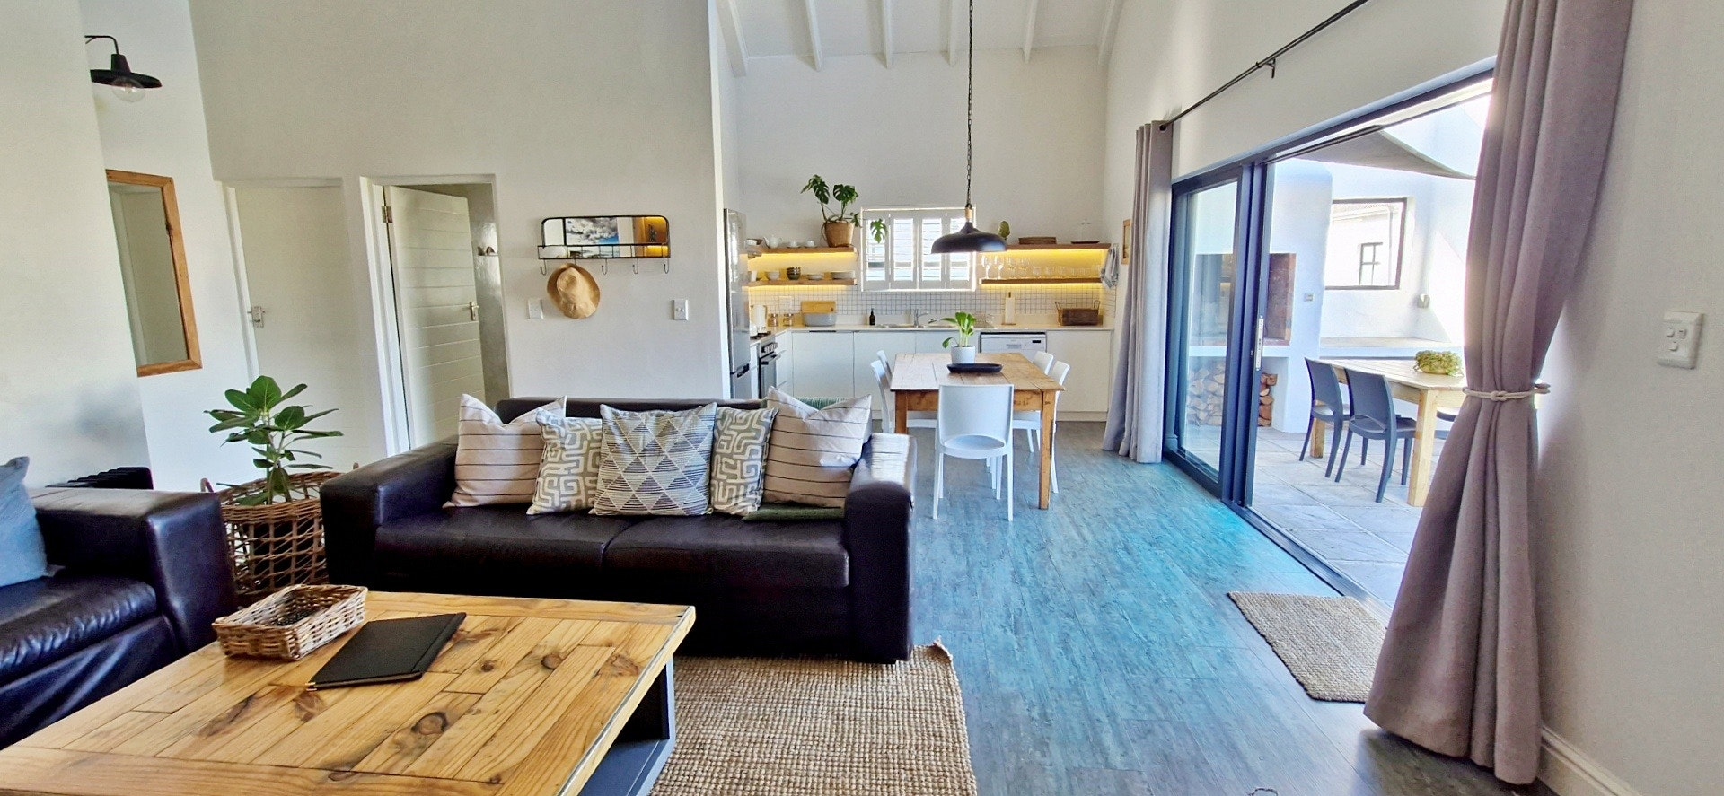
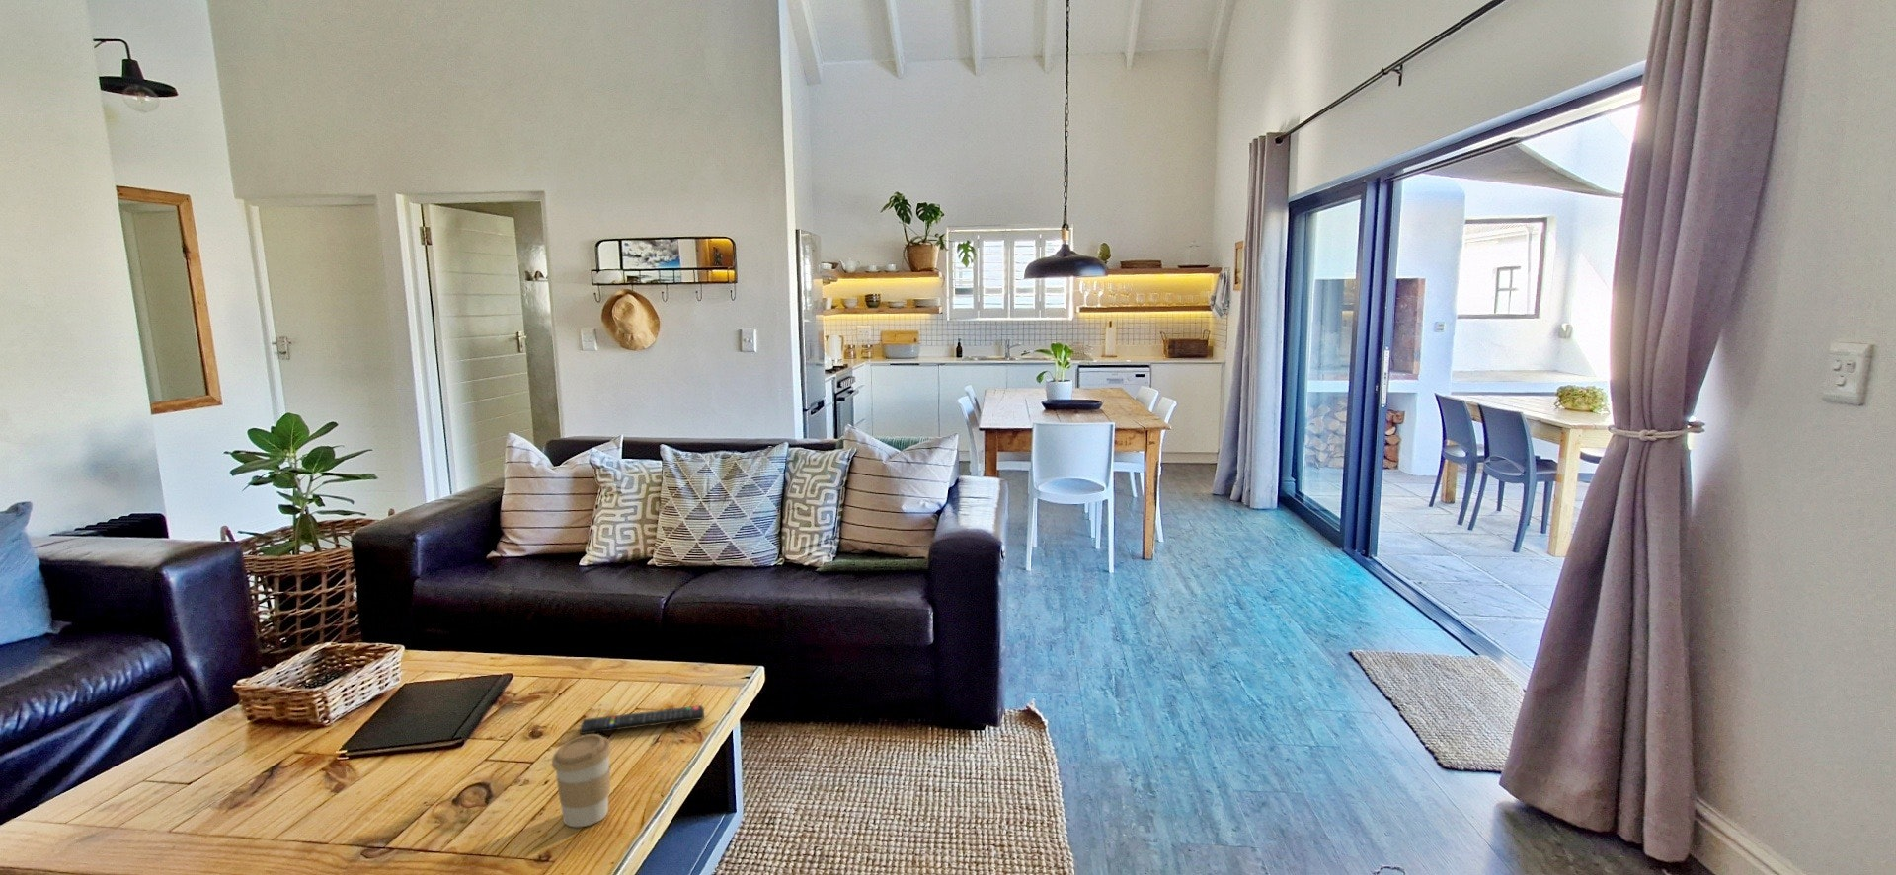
+ remote control (643, 720)
+ coffee cup (584, 778)
